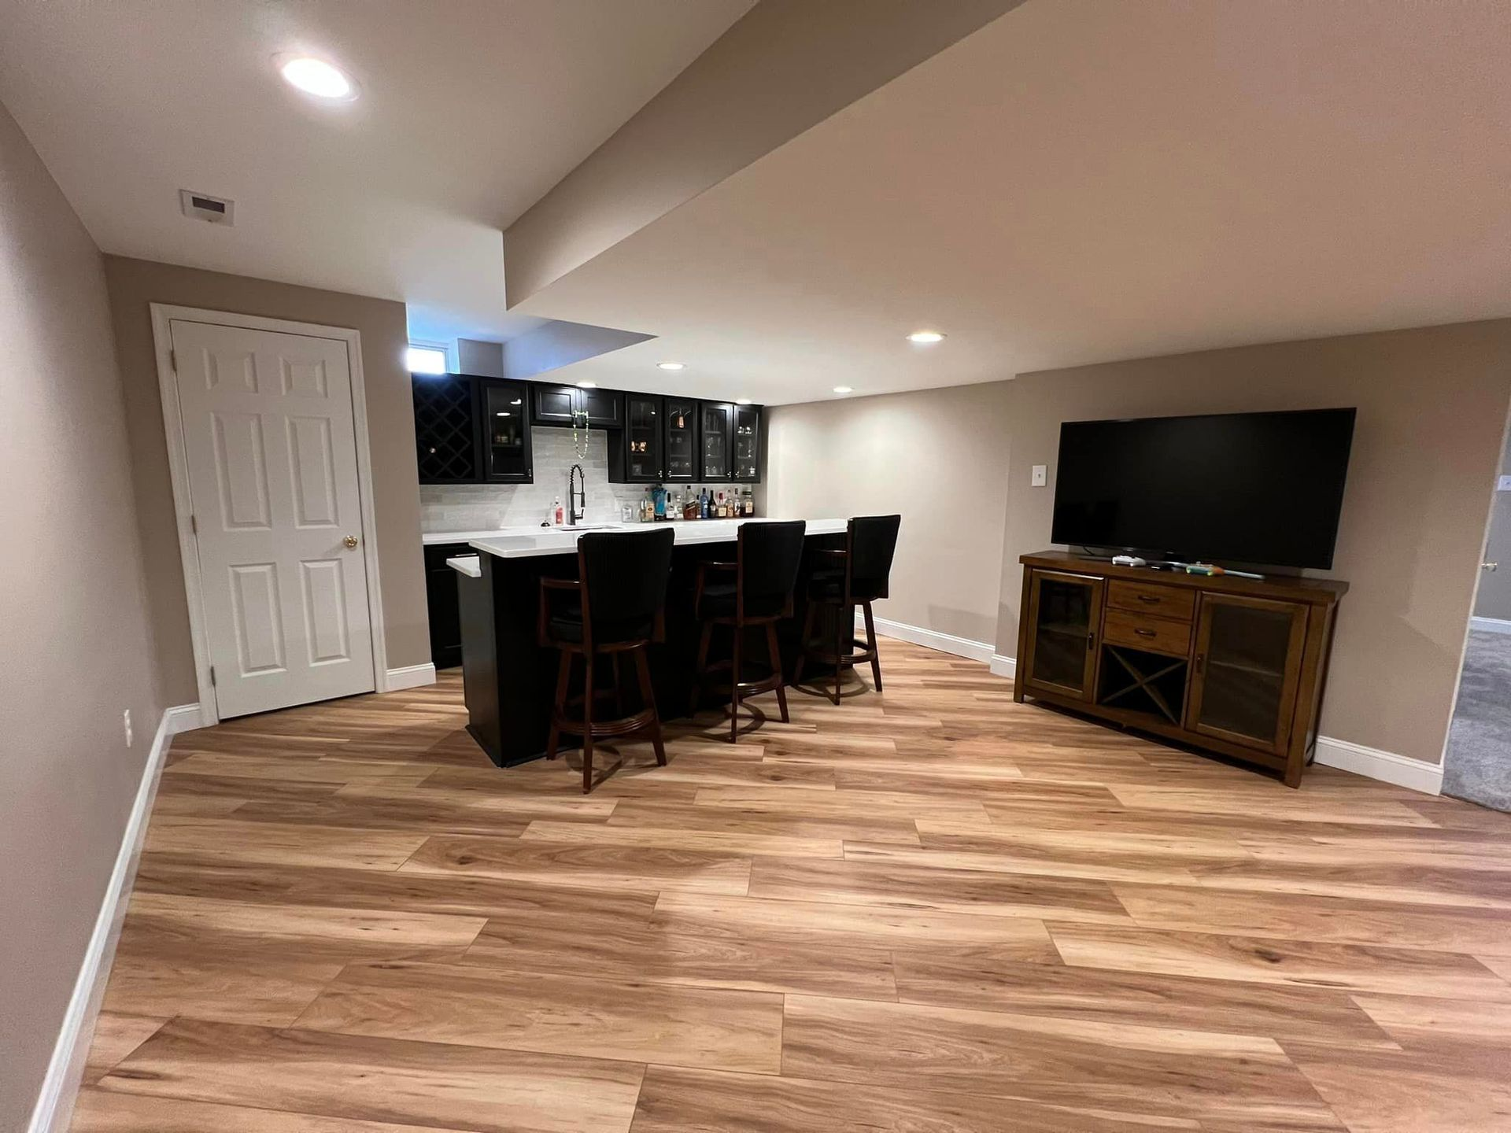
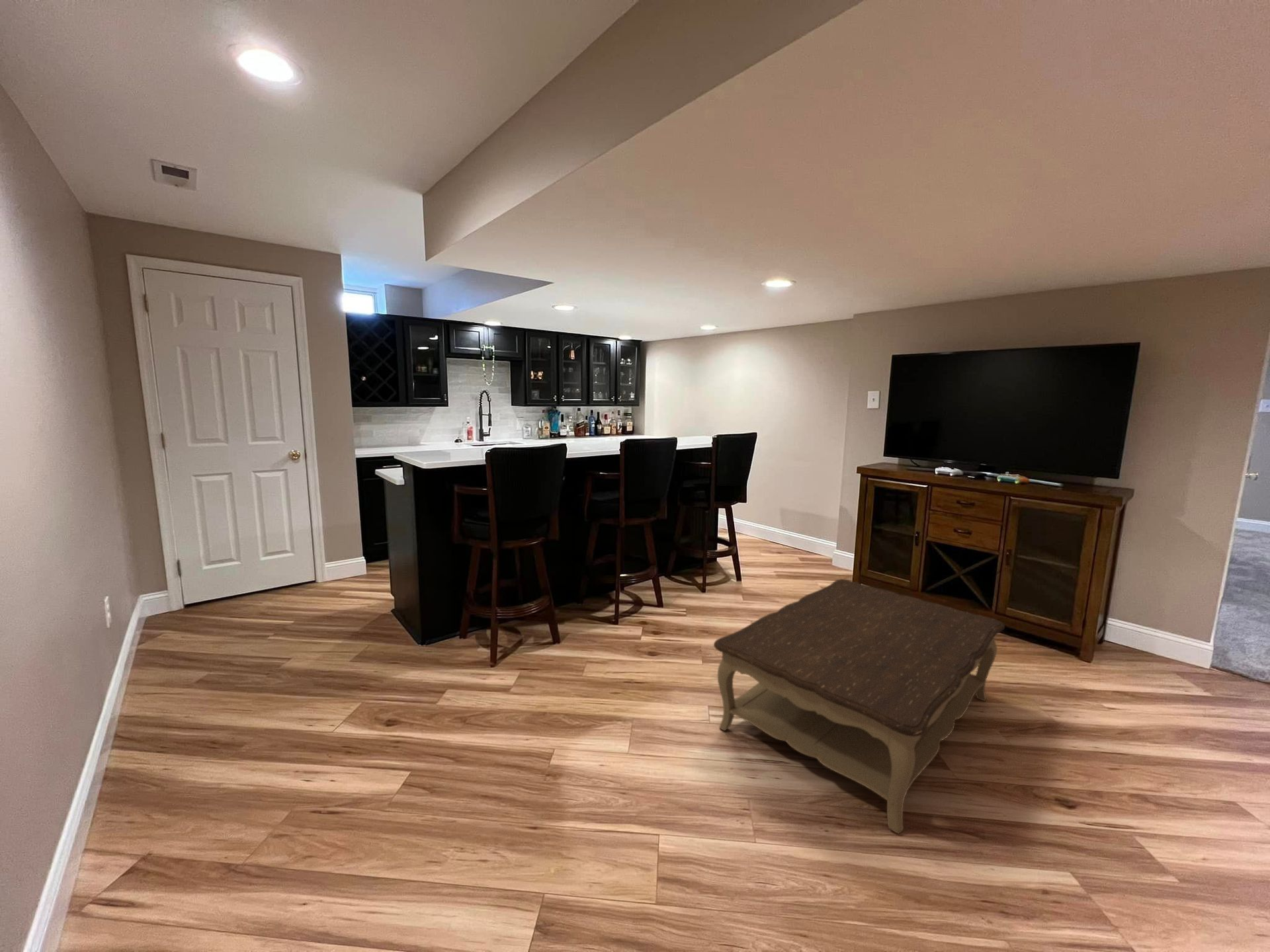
+ coffee table (863, 672)
